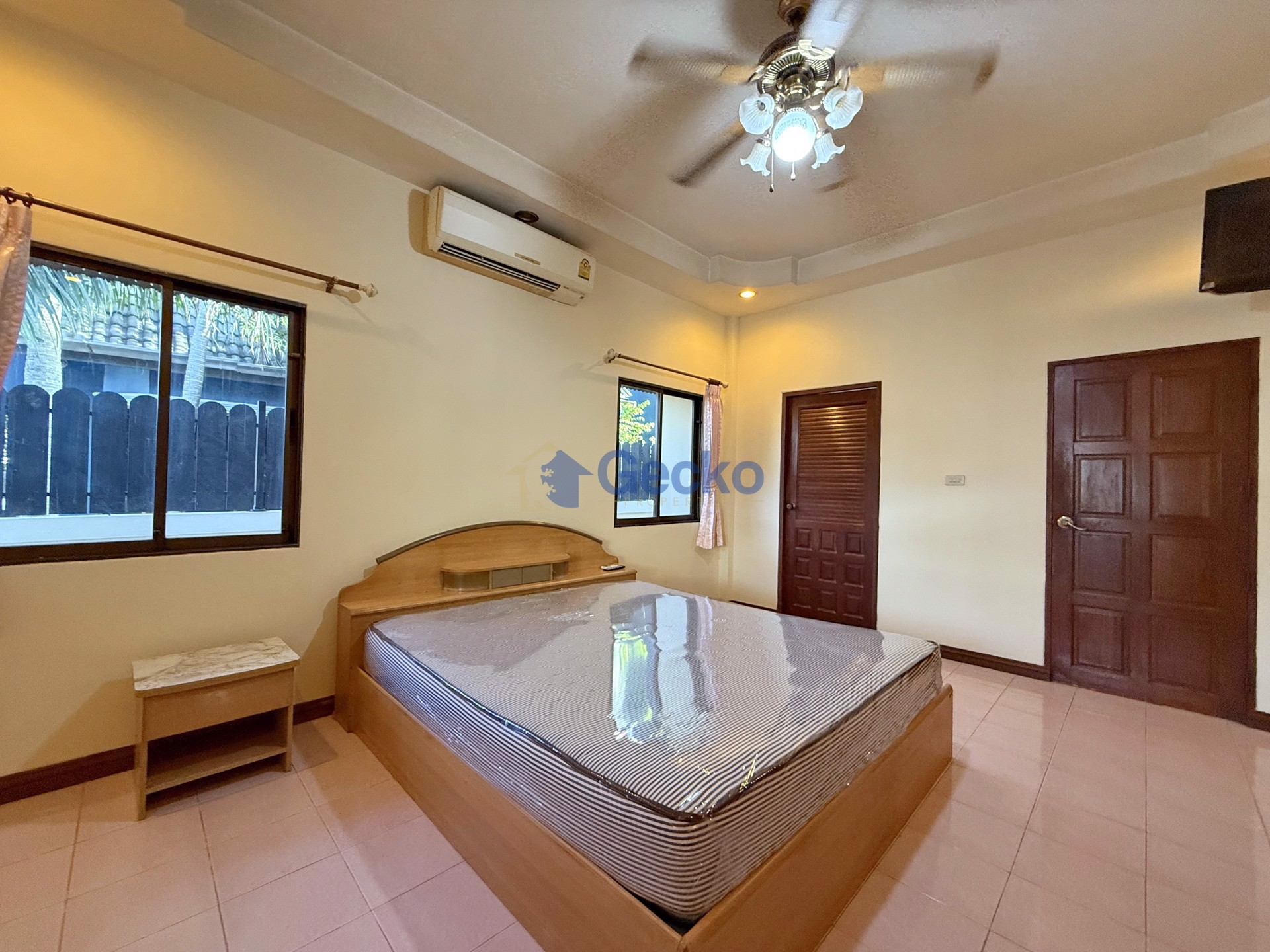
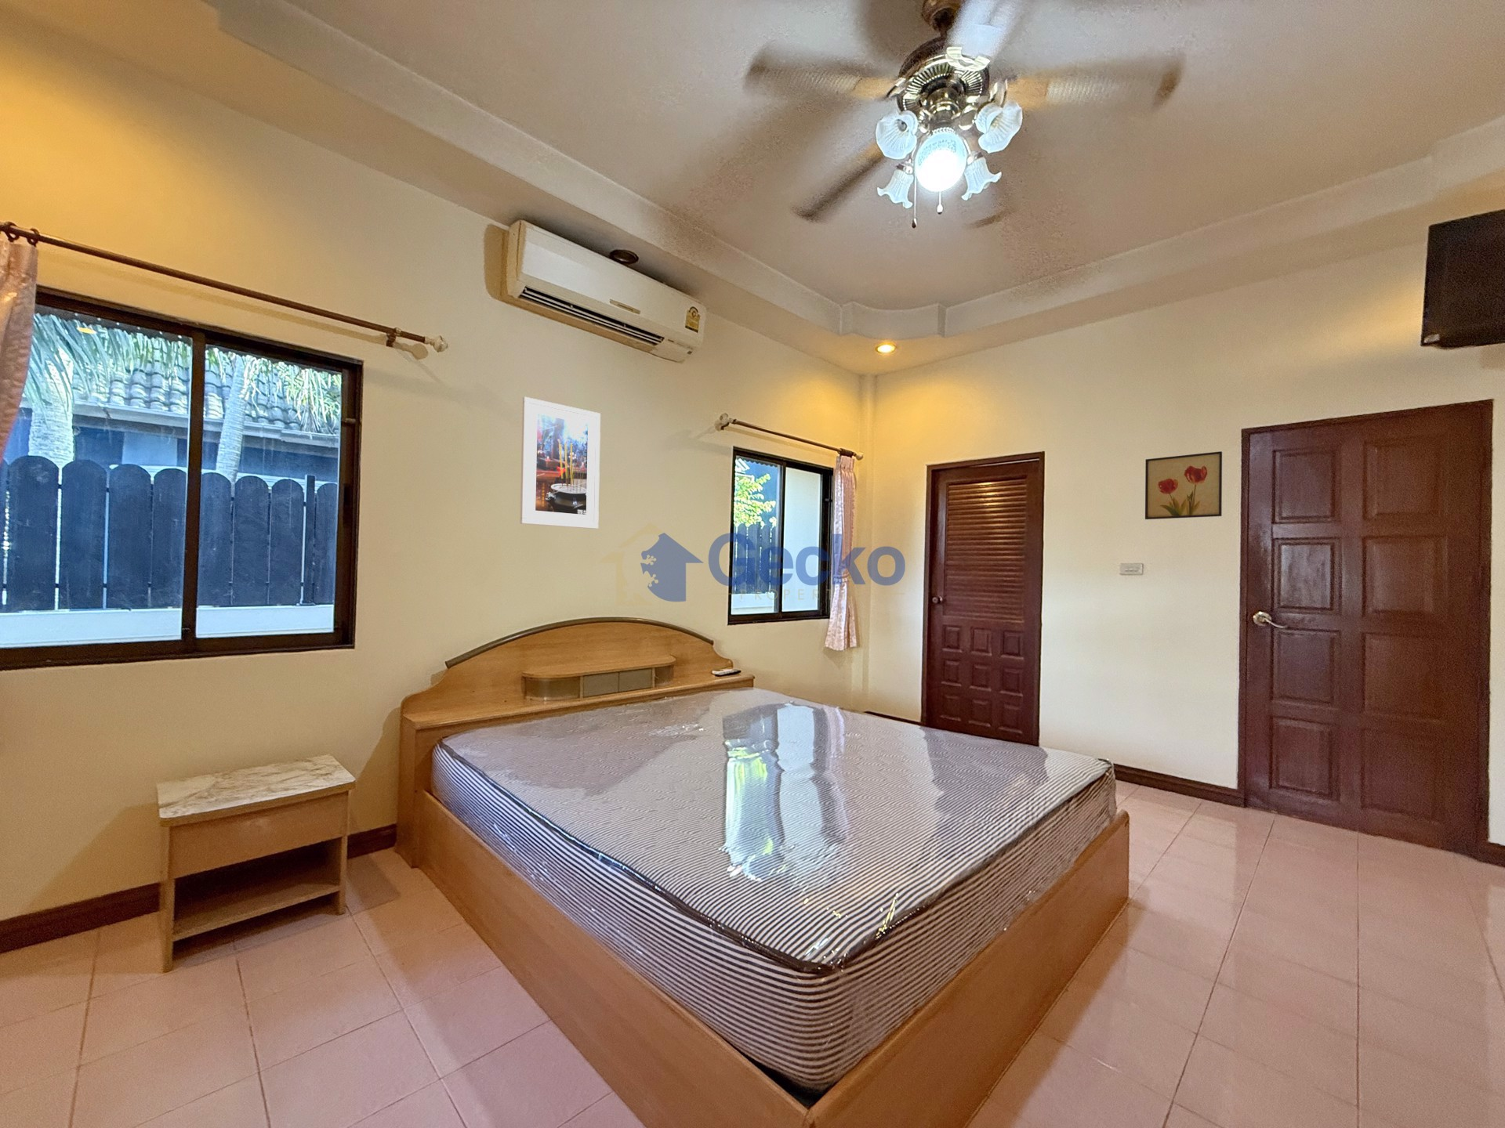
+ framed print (562, 466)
+ wall art (1181, 487)
